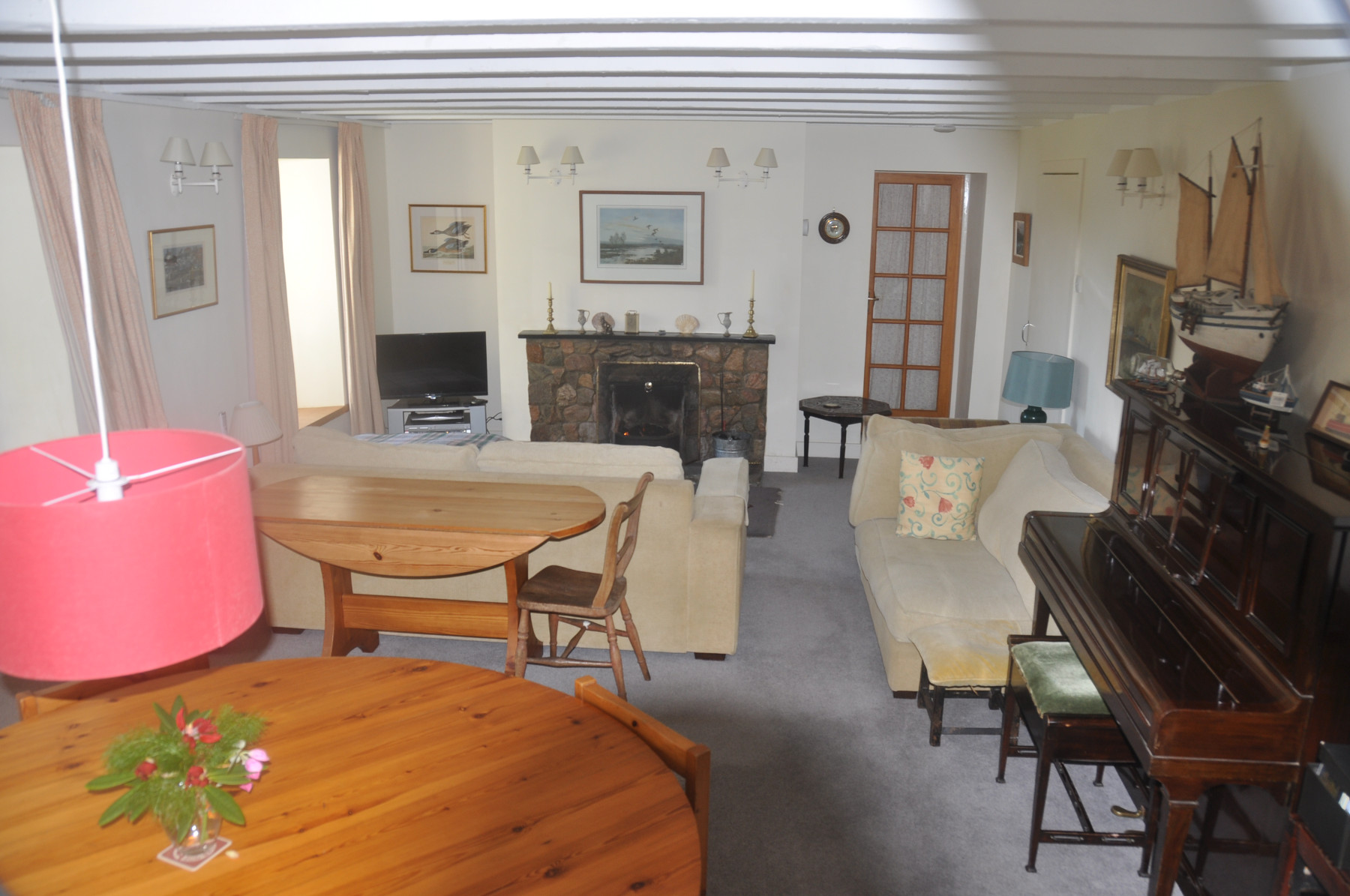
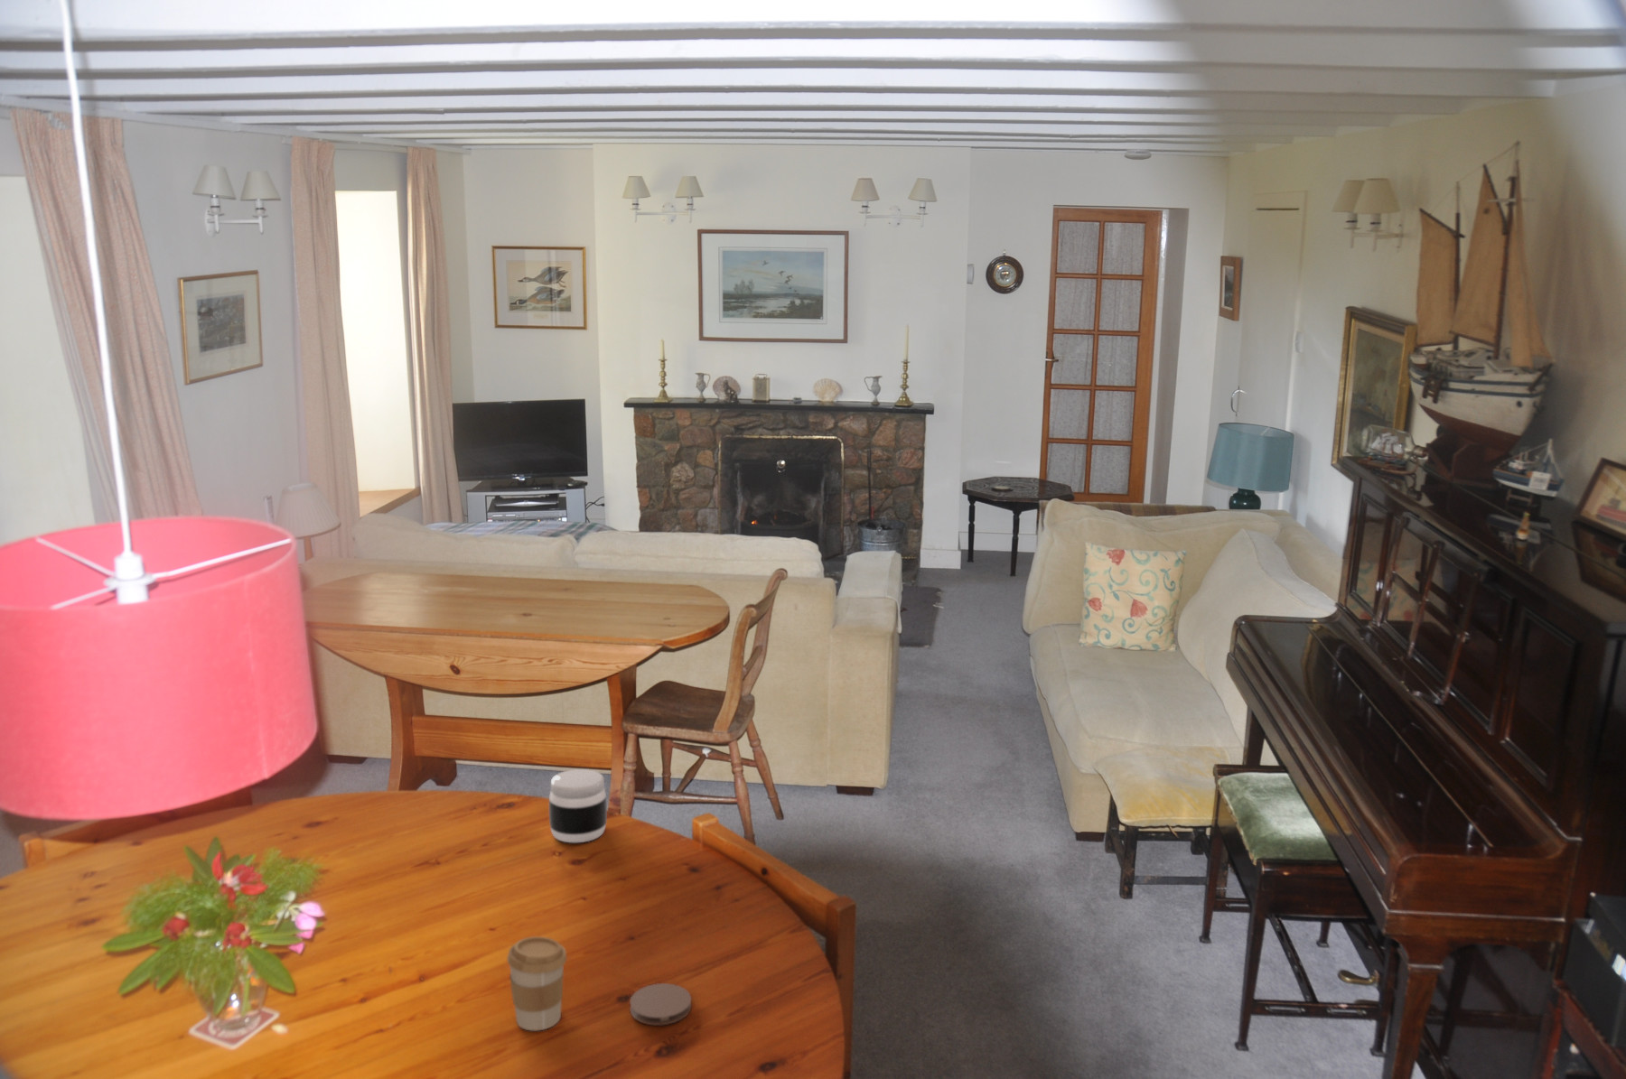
+ coaster (660, 1003)
+ coffee cup (537, 980)
+ jar (577, 804)
